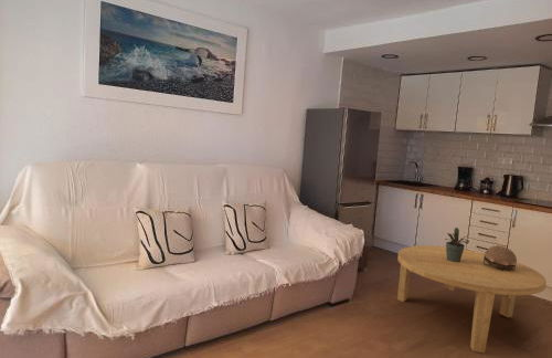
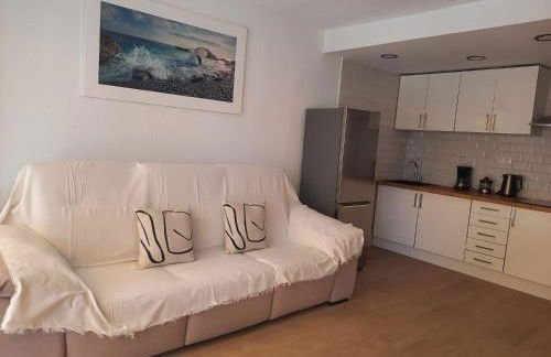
- decorative bowl (500, 256)
- potted plant (457, 244)
- coffee table (465, 288)
